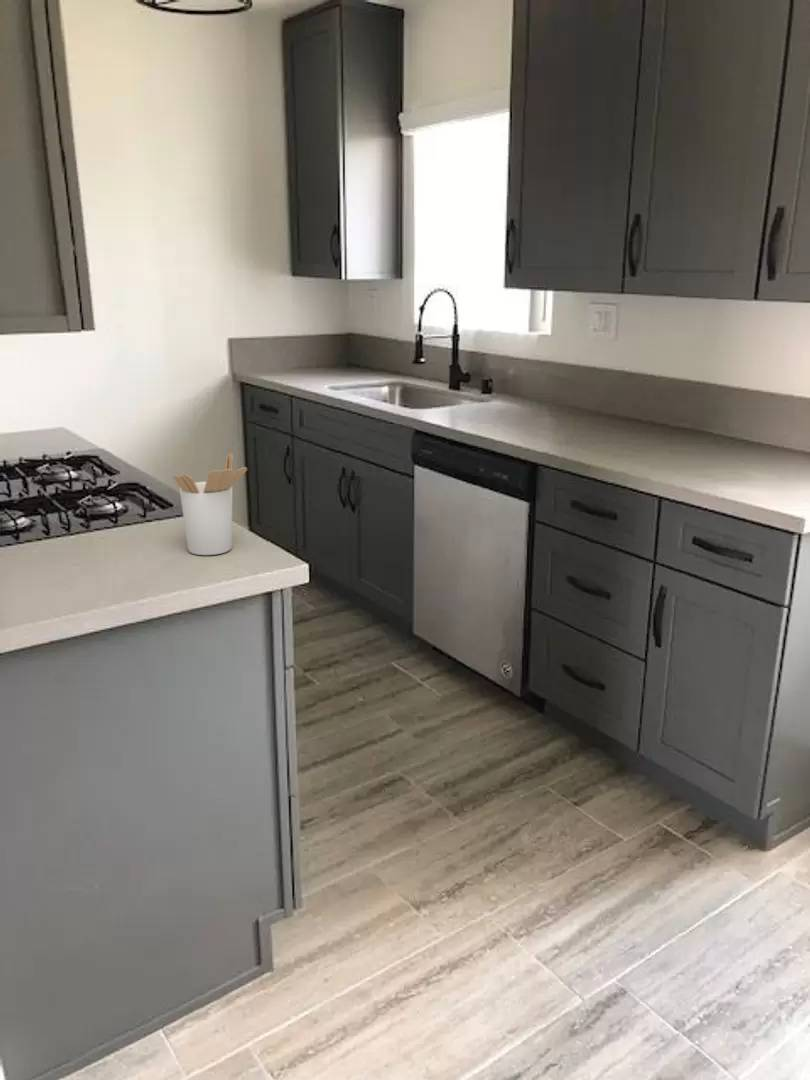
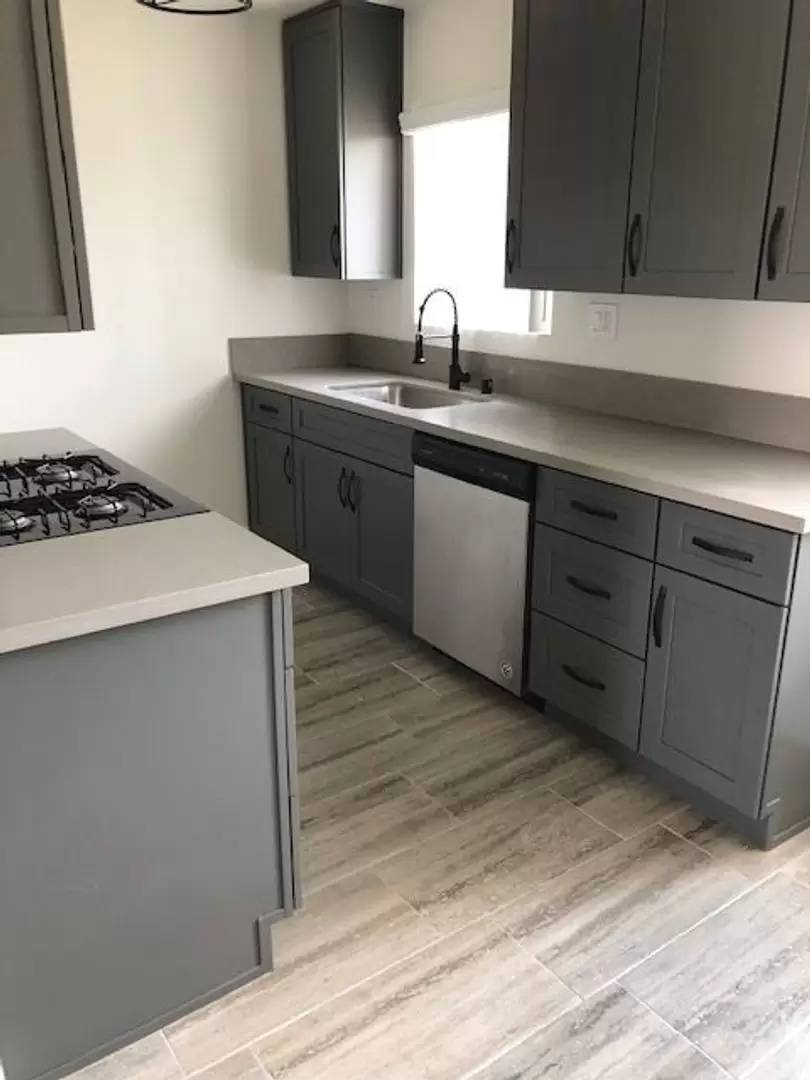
- utensil holder (214, 505)
